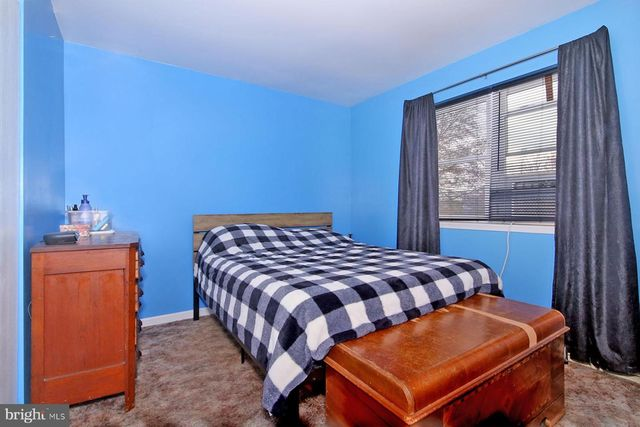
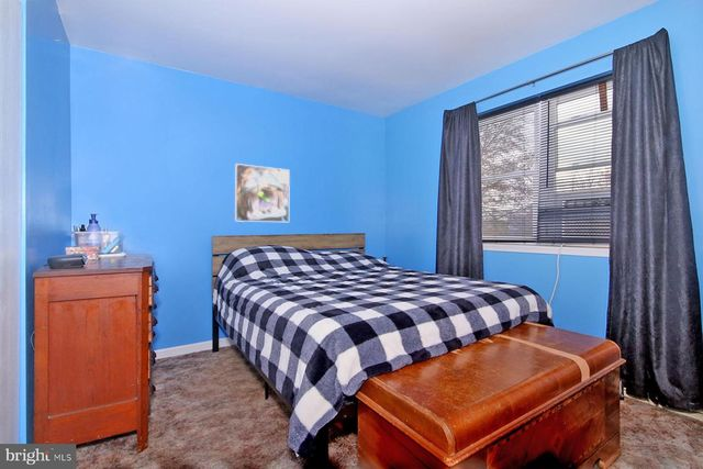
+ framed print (263, 194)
